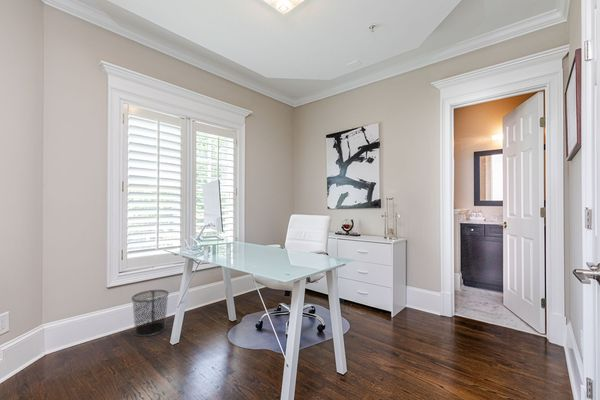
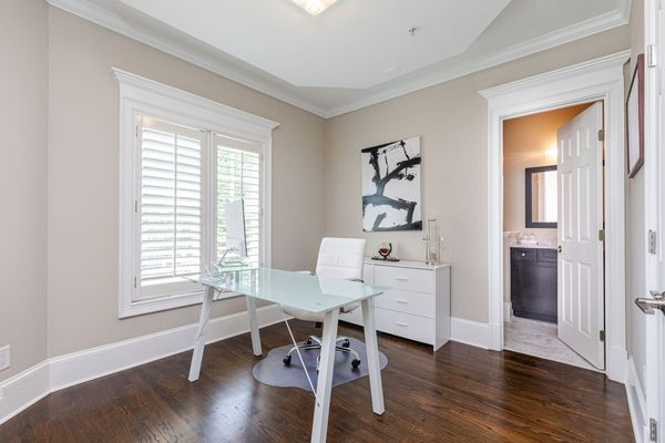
- waste bin (150, 312)
